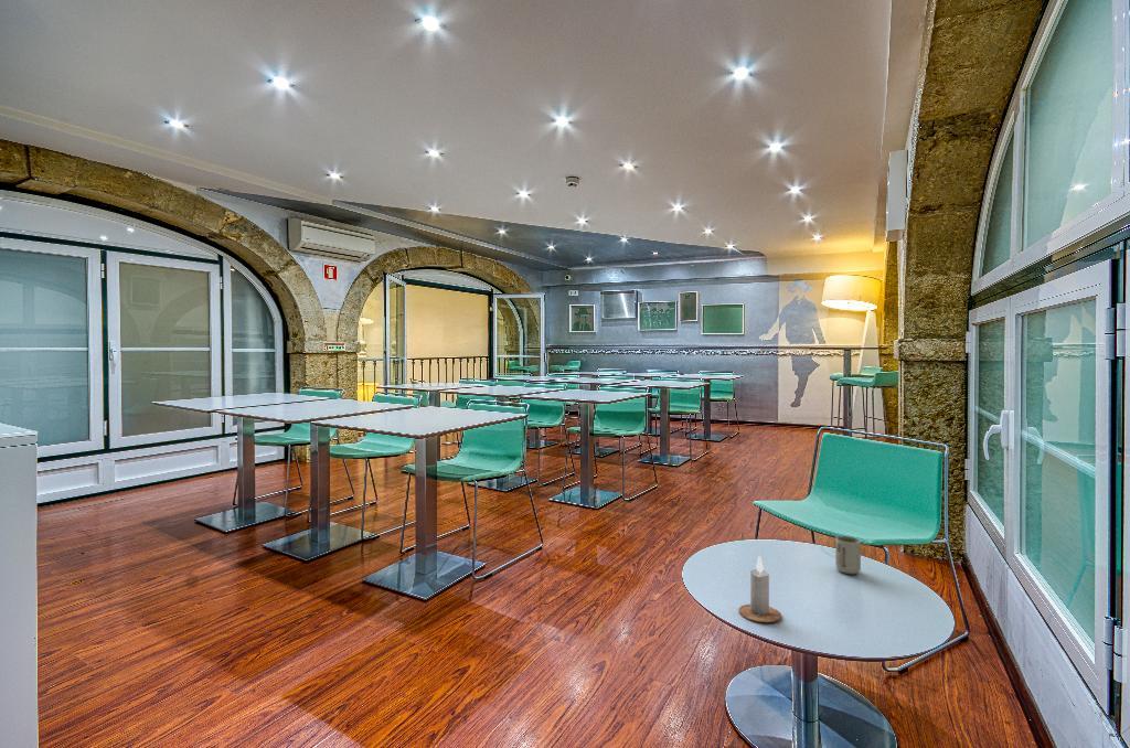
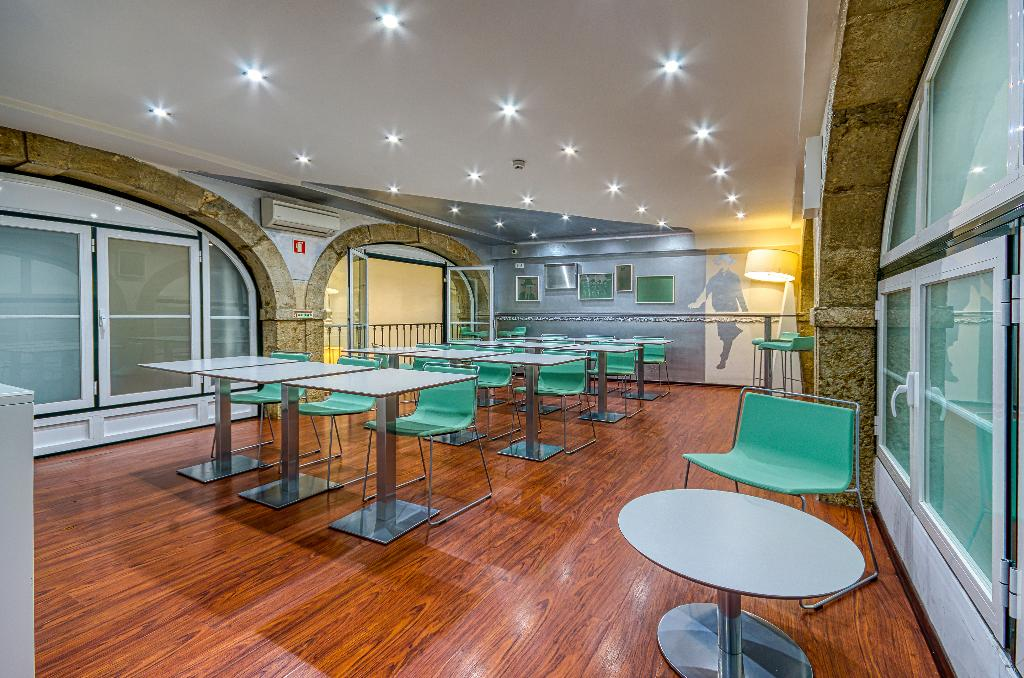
- cup (848, 555)
- candle (759, 584)
